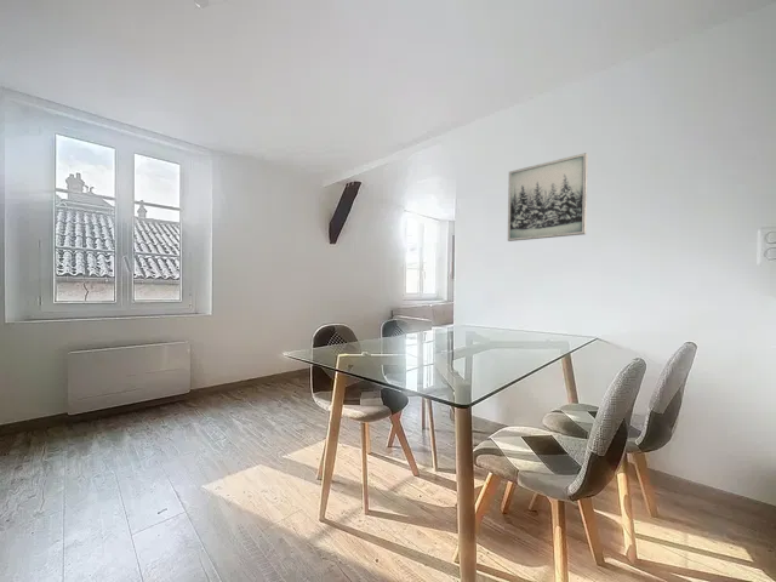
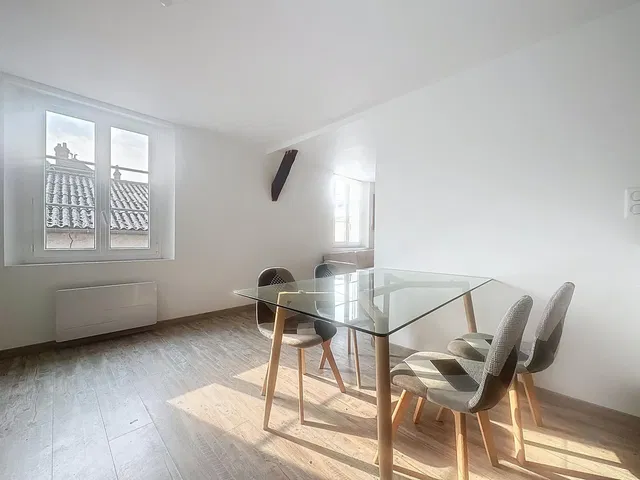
- wall art (544, 200)
